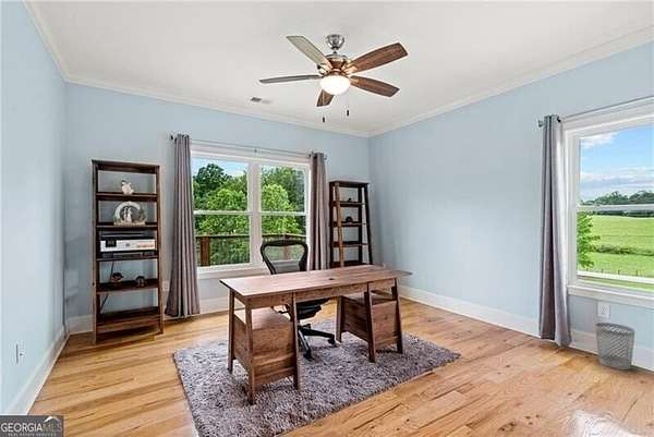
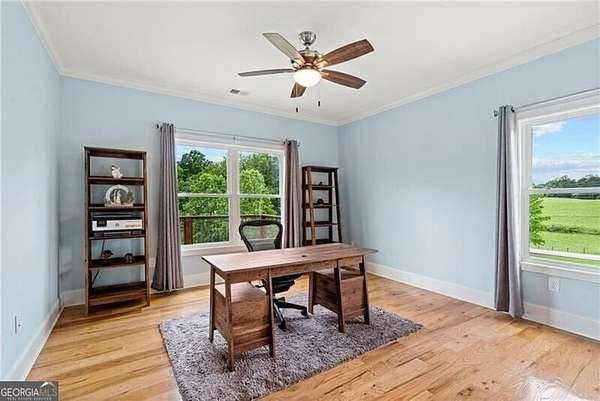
- wastebasket (614, 345)
